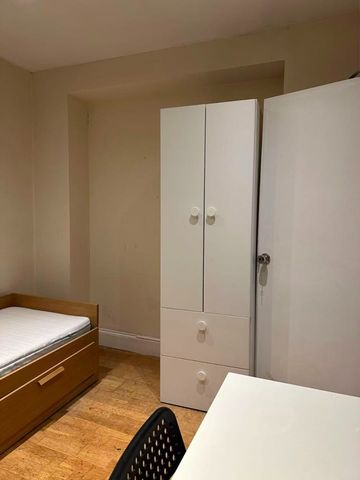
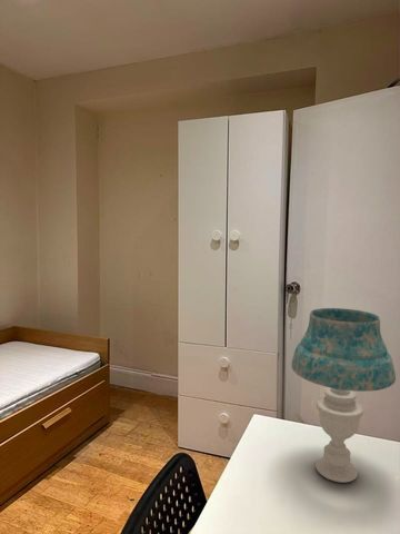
+ table lamp (340, 394)
